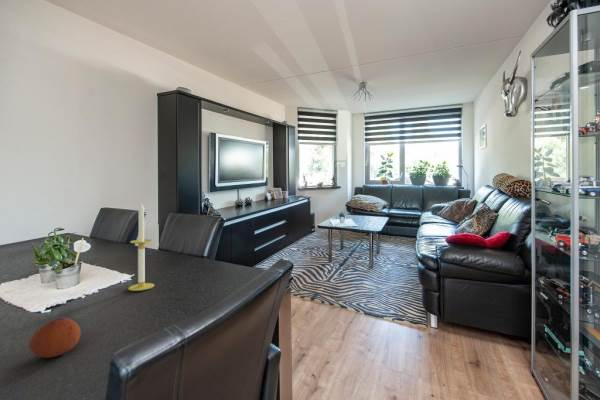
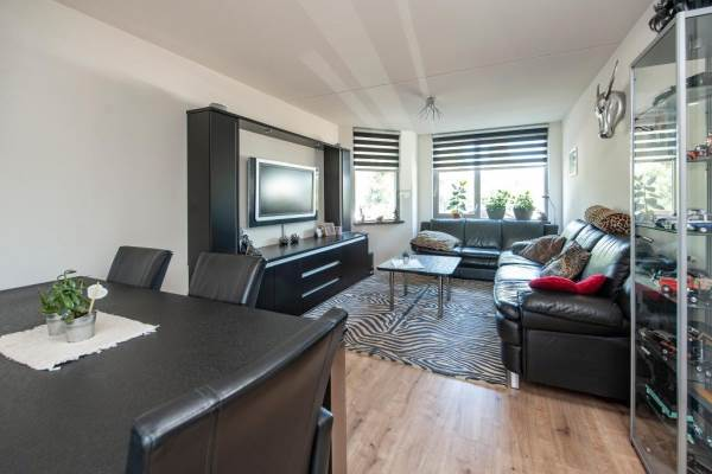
- fruit (55, 336)
- candle (141, 244)
